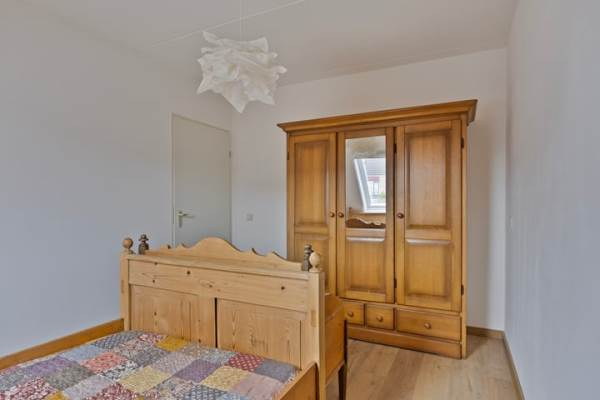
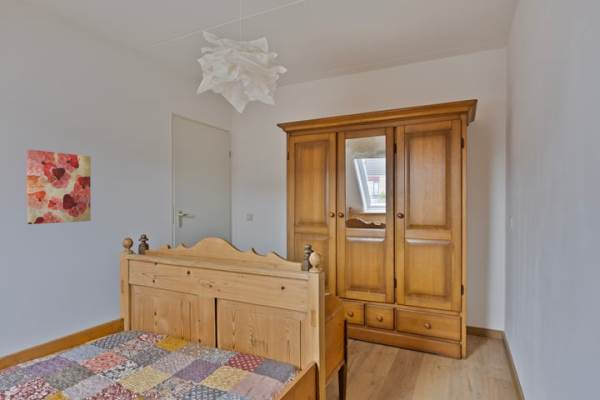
+ wall art (61, 187)
